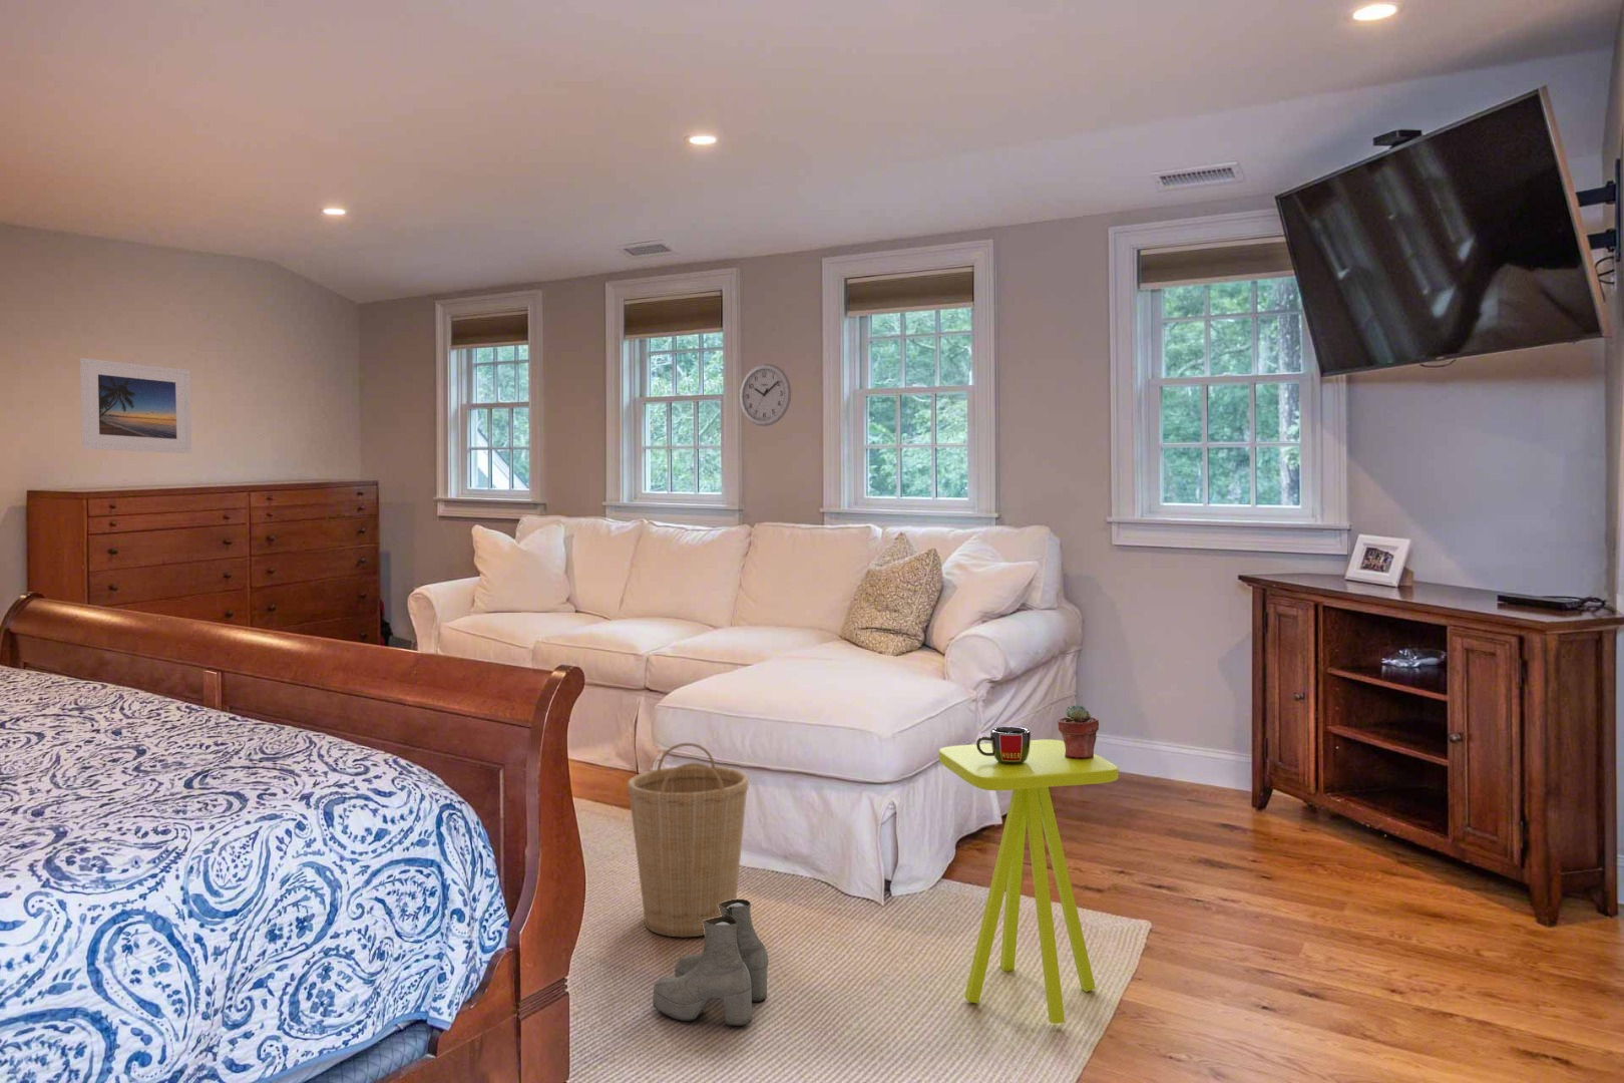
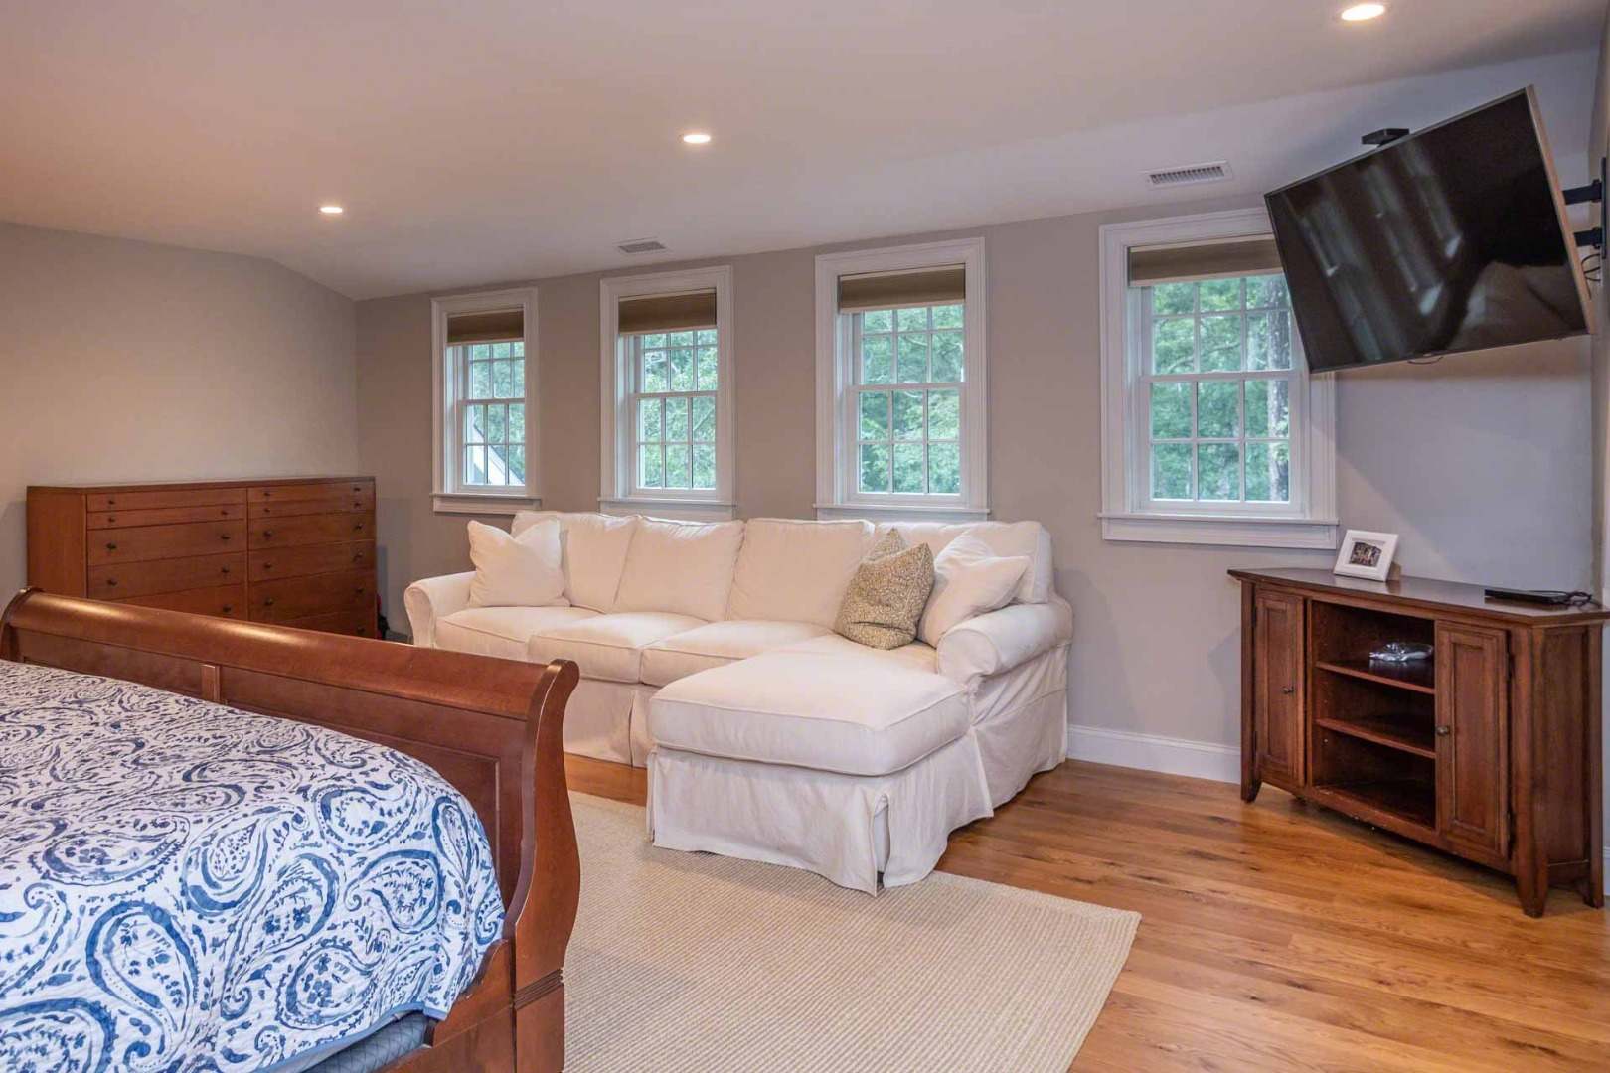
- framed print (138, 407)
- potted succulent (1078, 729)
- wall clock (764, 394)
- side table (1021, 874)
- boots (710, 955)
- basket (689, 835)
- mug (1003, 743)
